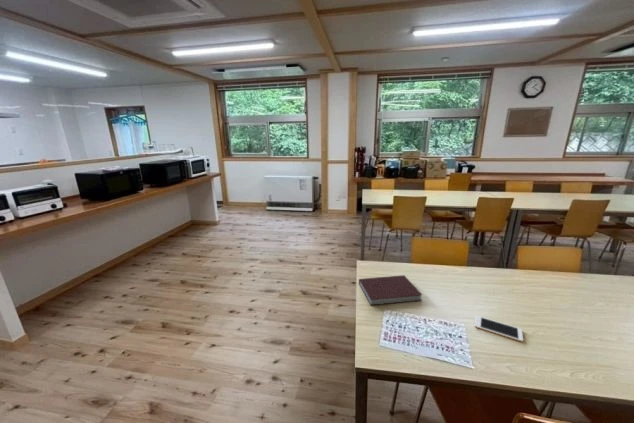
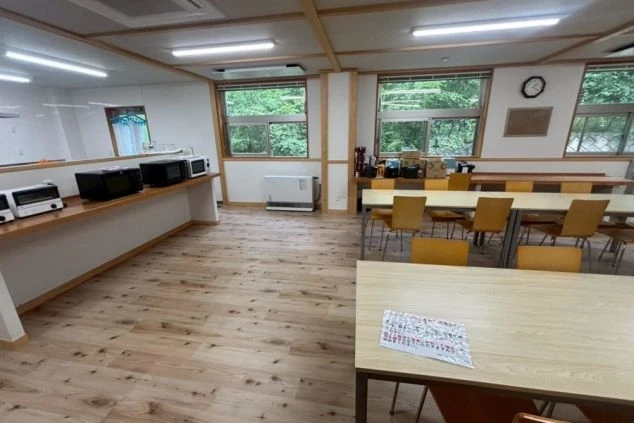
- notebook (388, 289)
- cell phone (497, 327)
